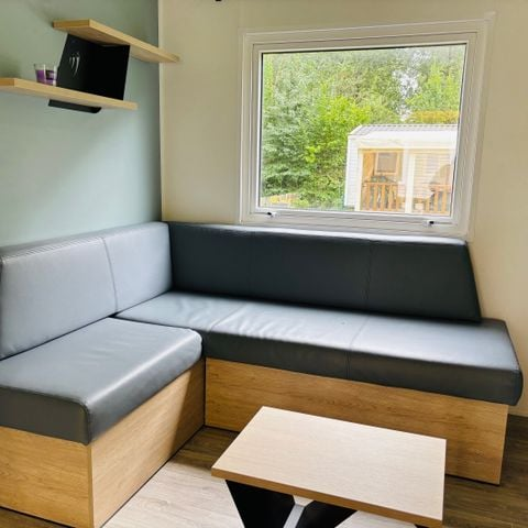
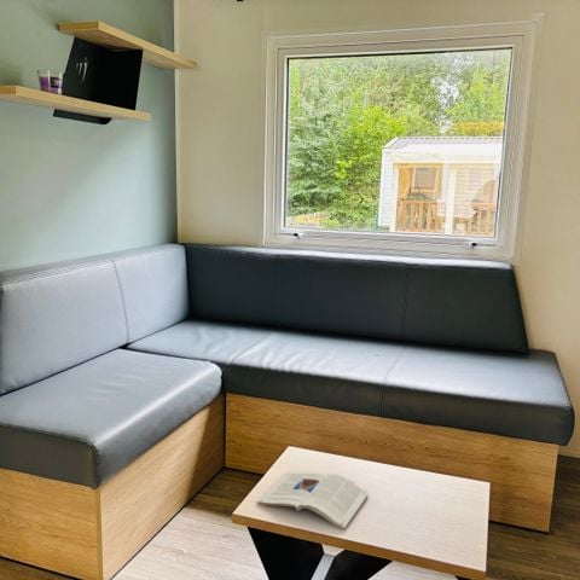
+ magazine (313, 492)
